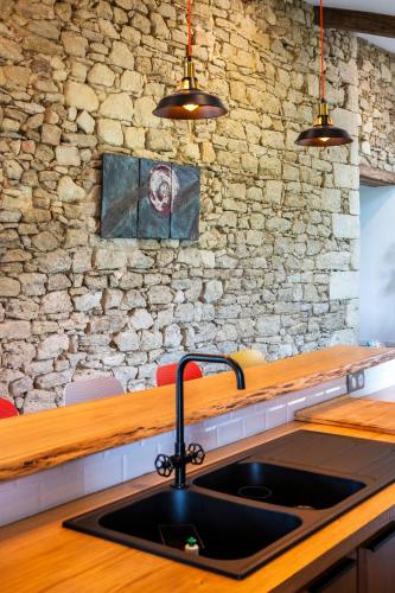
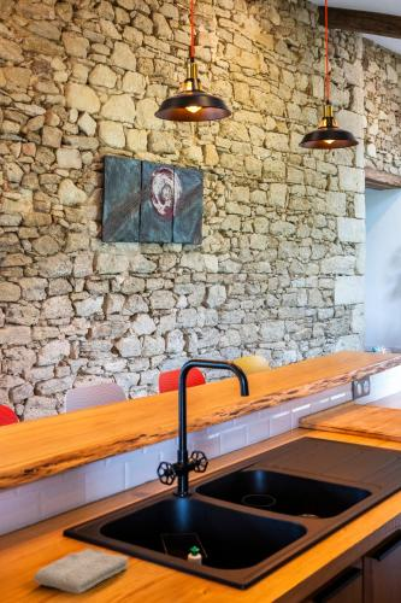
+ washcloth (83, 568)
